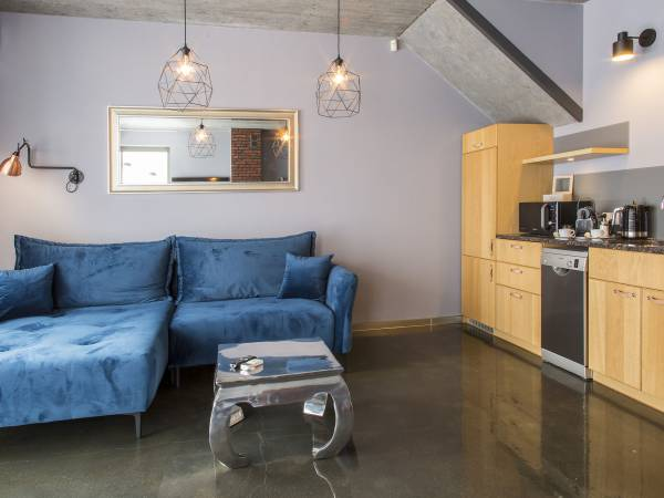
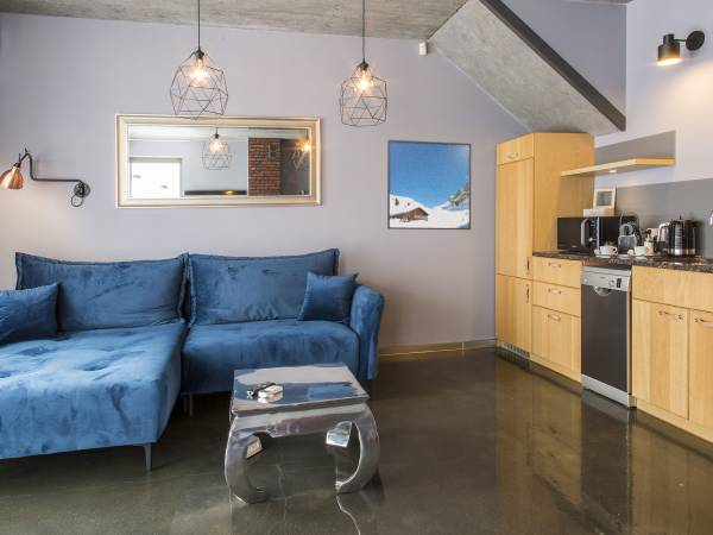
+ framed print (429, 185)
